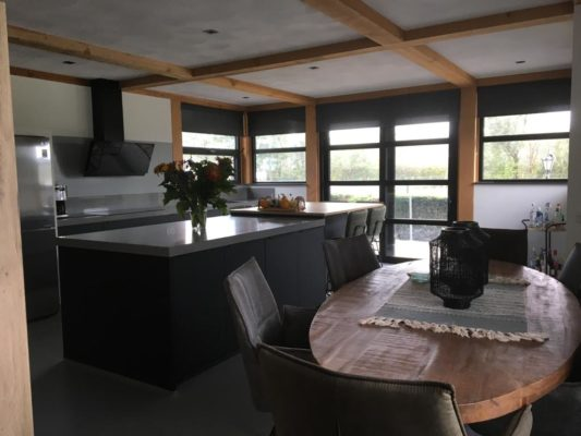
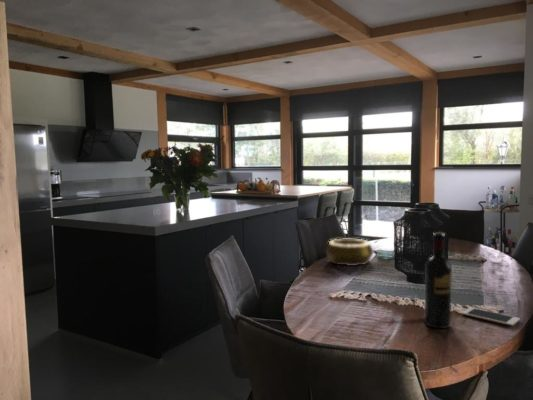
+ cell phone (490, 316)
+ wine bottle (438, 278)
+ decorative bowl (349, 251)
